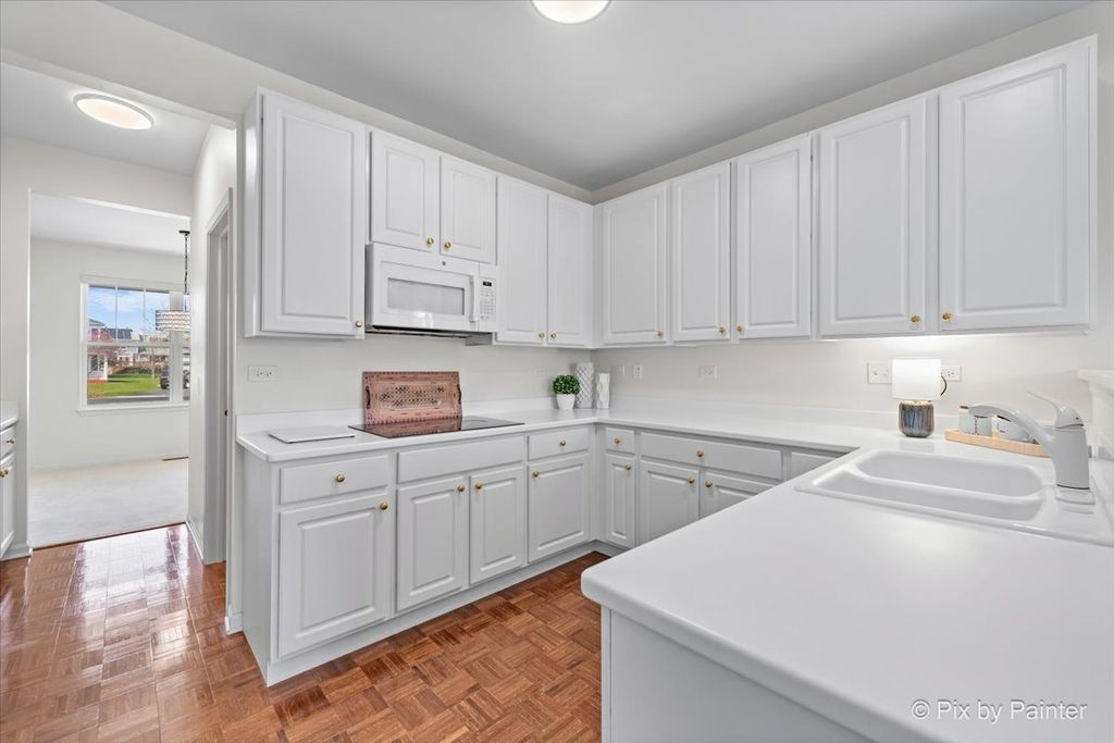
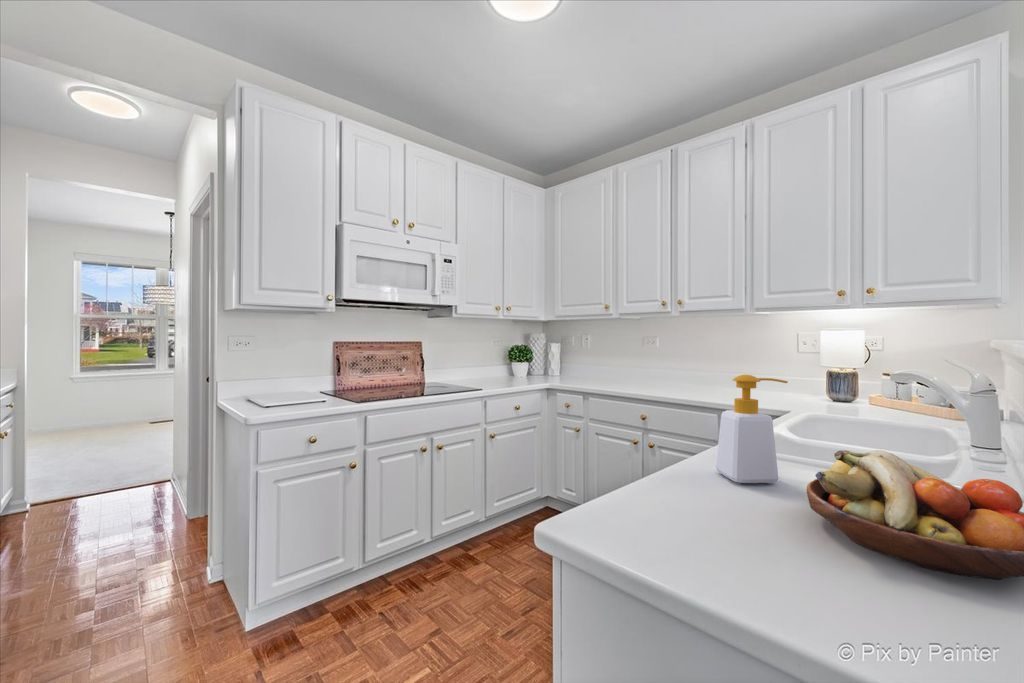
+ fruit bowl (918, 499)
+ soap bottle (755, 426)
